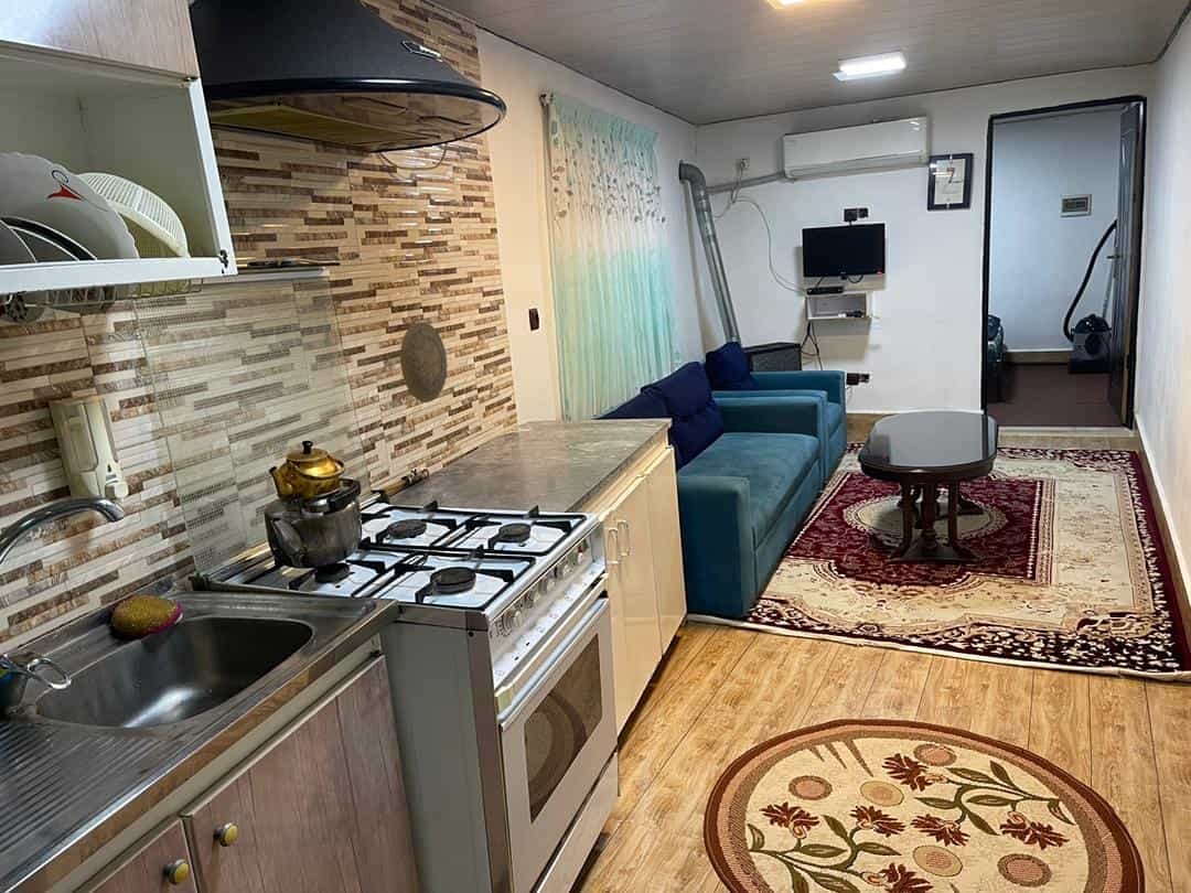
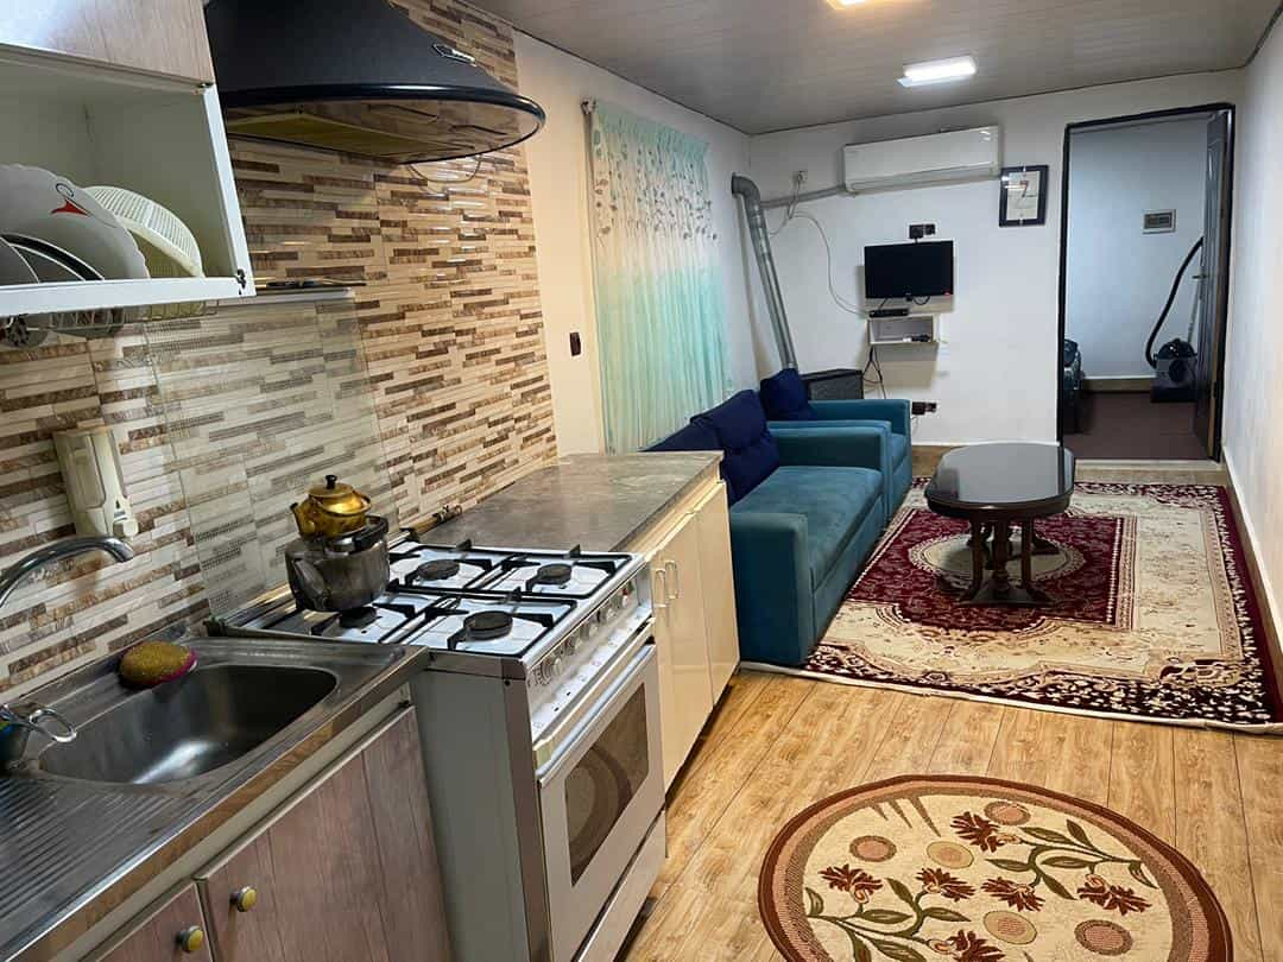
- decorative plate (427, 362)
